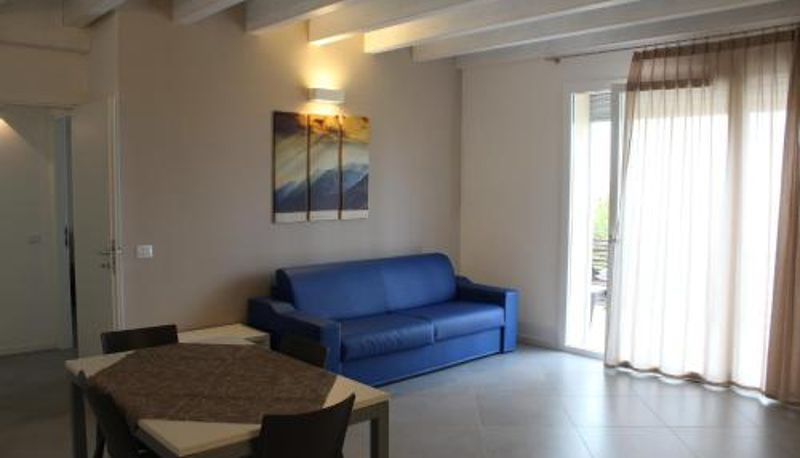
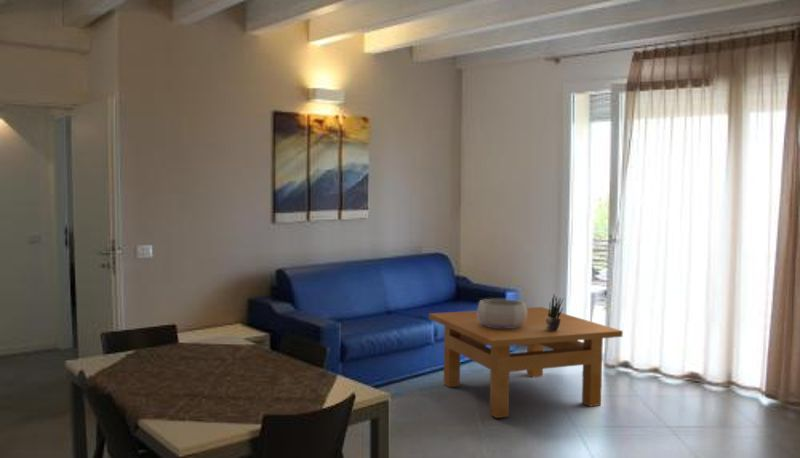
+ table (519, 358)
+ decorative bowl (501, 313)
+ potted plant (554, 311)
